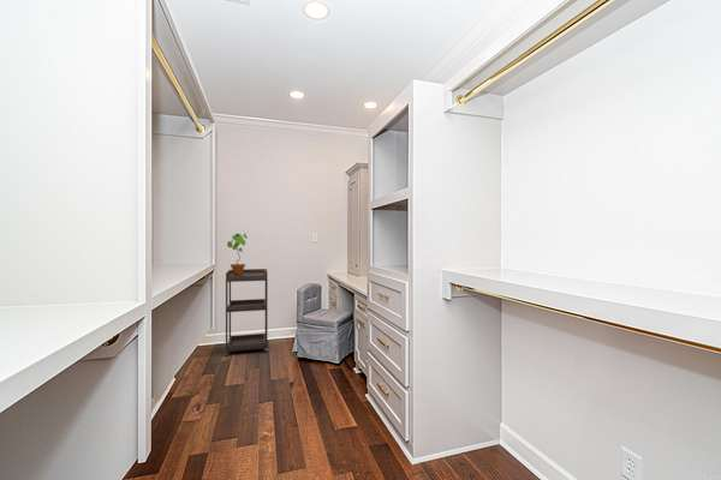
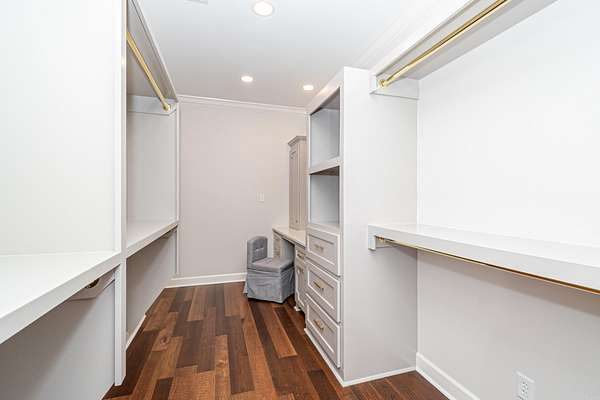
- potted plant (238, 253)
- shelving unit (248, 308)
